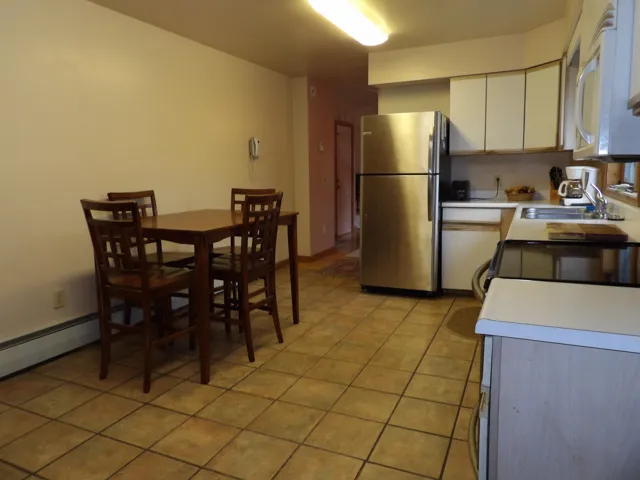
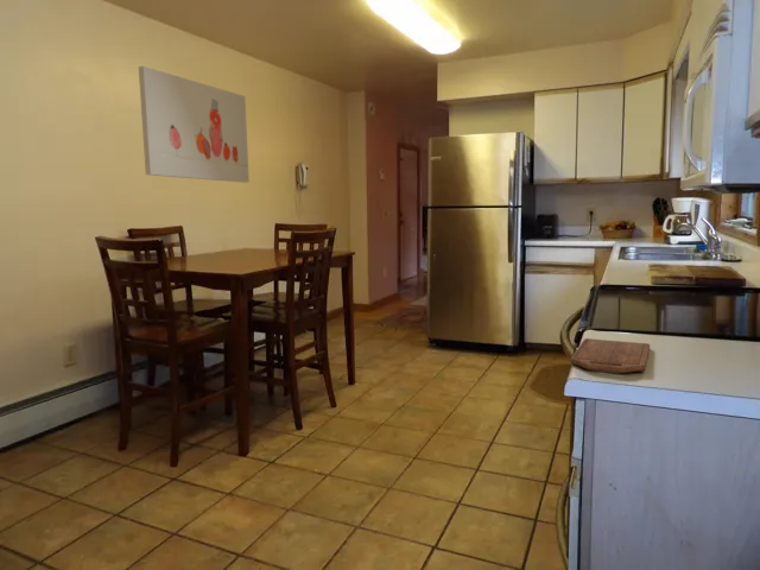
+ wall art (200, 131)
+ cutting board (610, 354)
